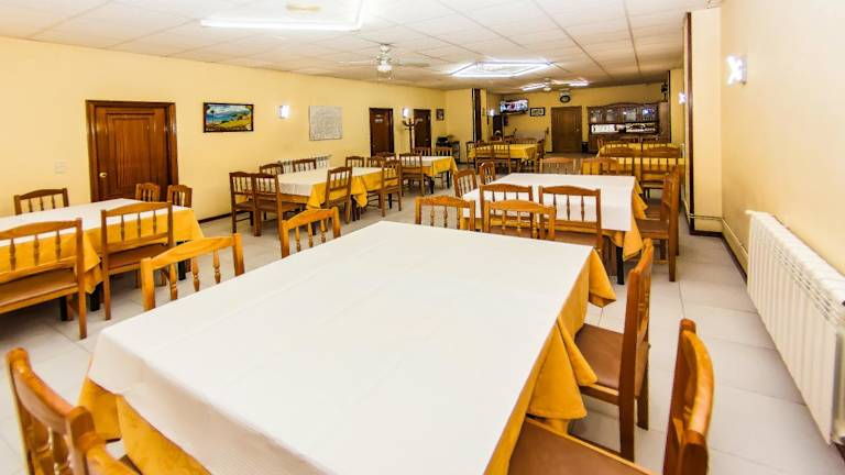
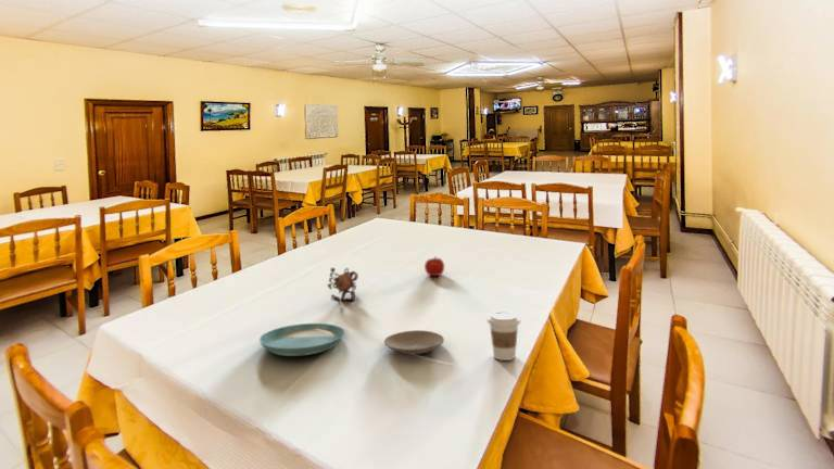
+ coffee cup (504, 334)
+ teapot (343, 283)
+ fruit (434, 266)
+ saucer (303, 339)
+ plate (414, 343)
